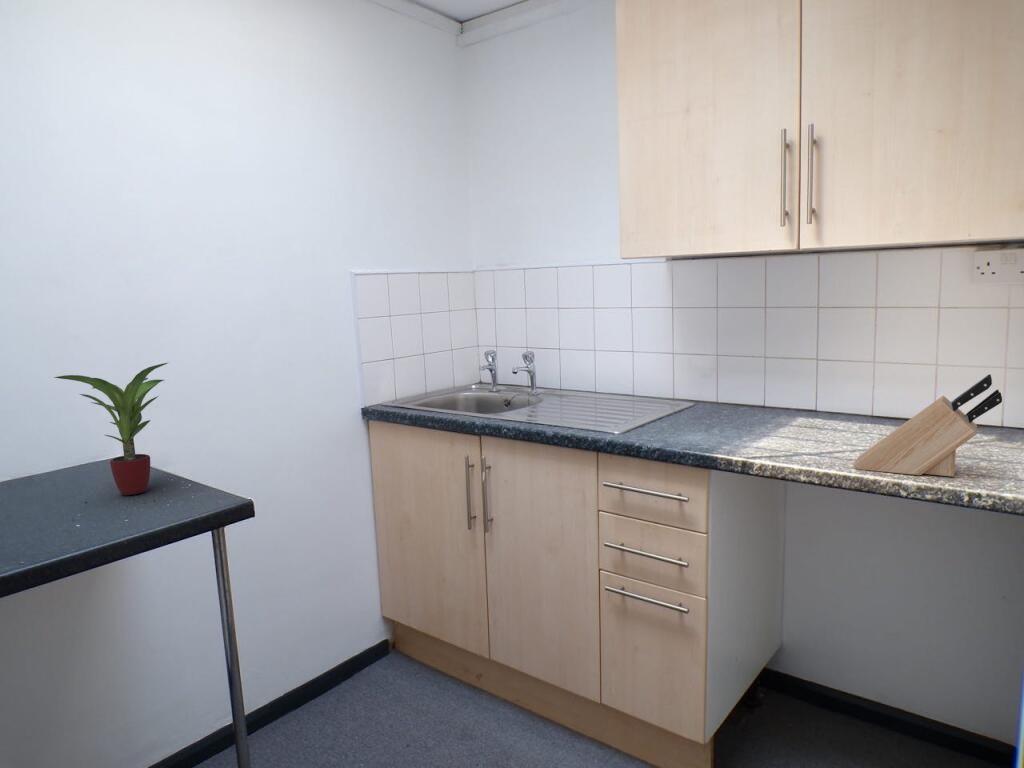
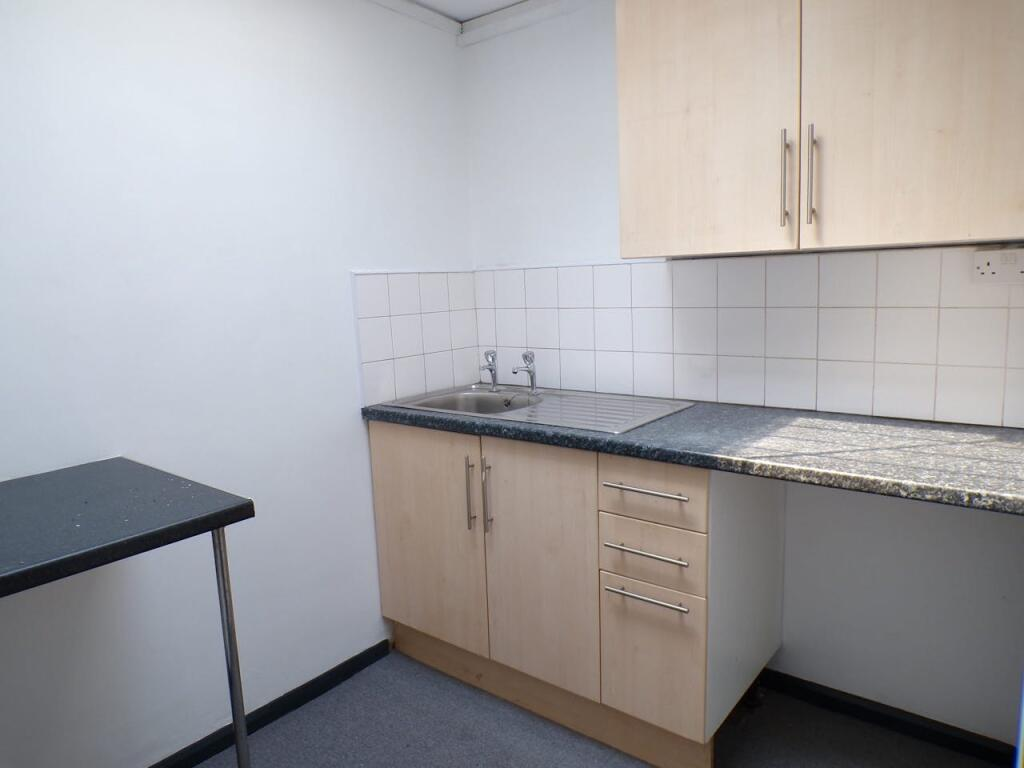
- potted plant (119, 431)
- knife block (925, 422)
